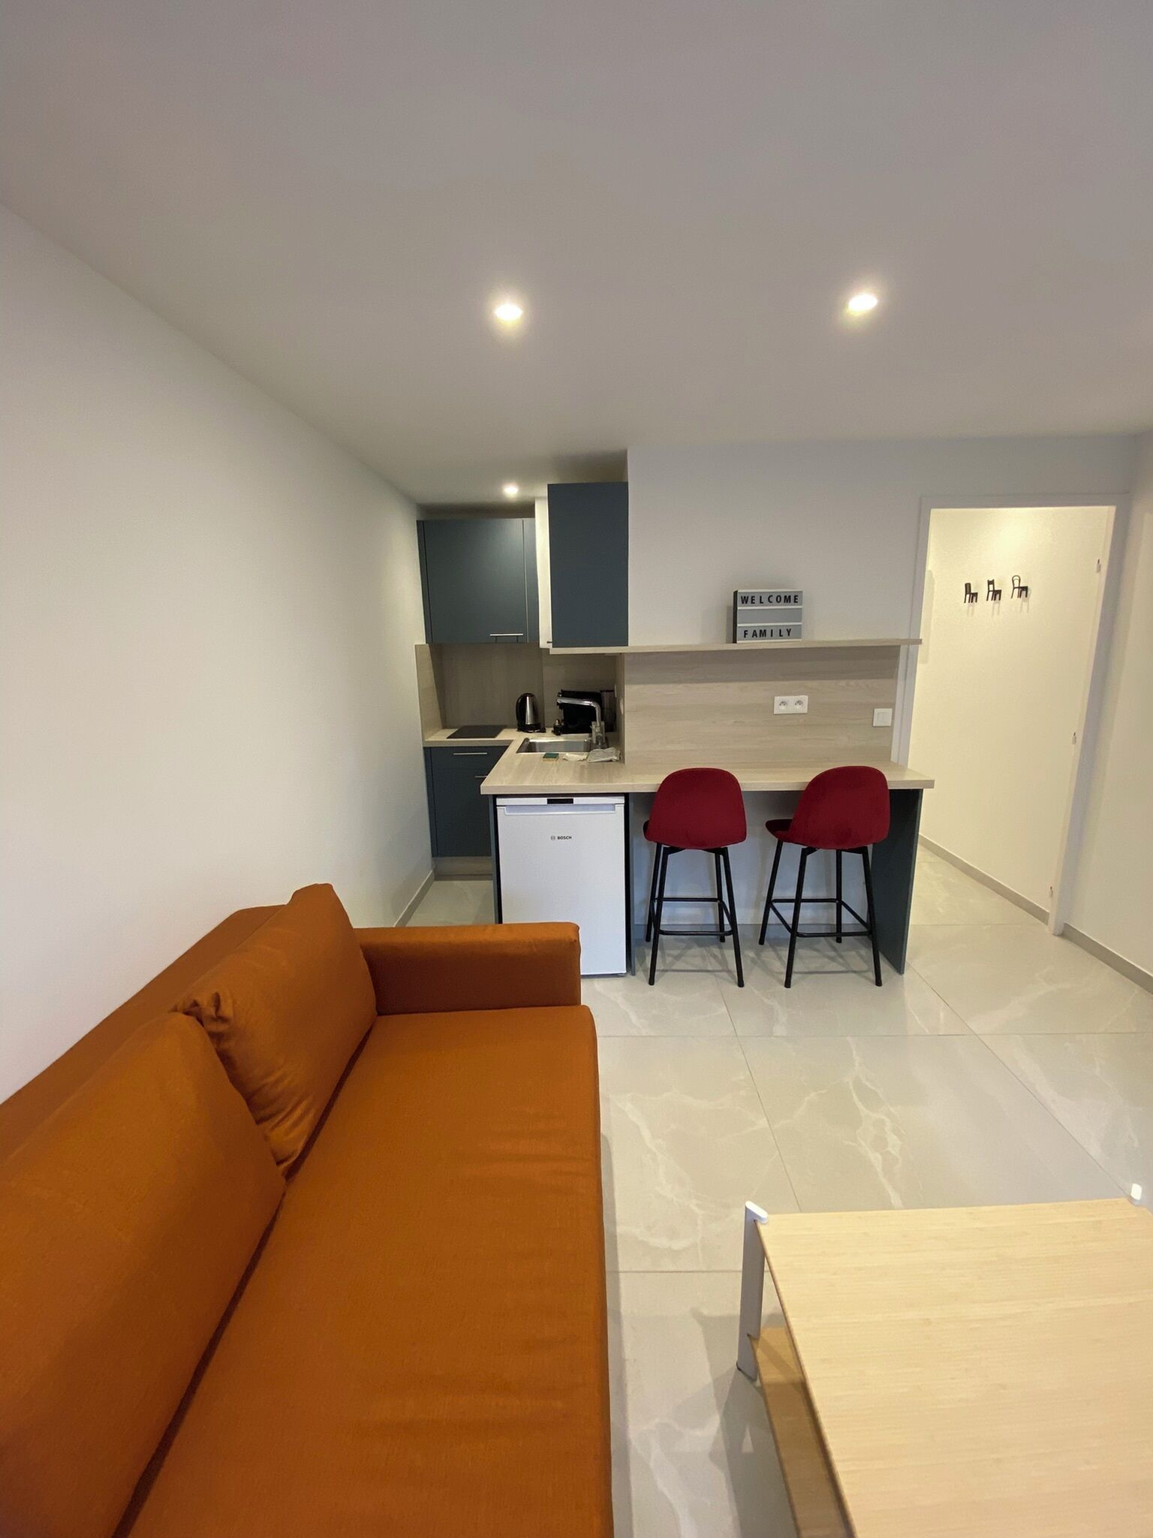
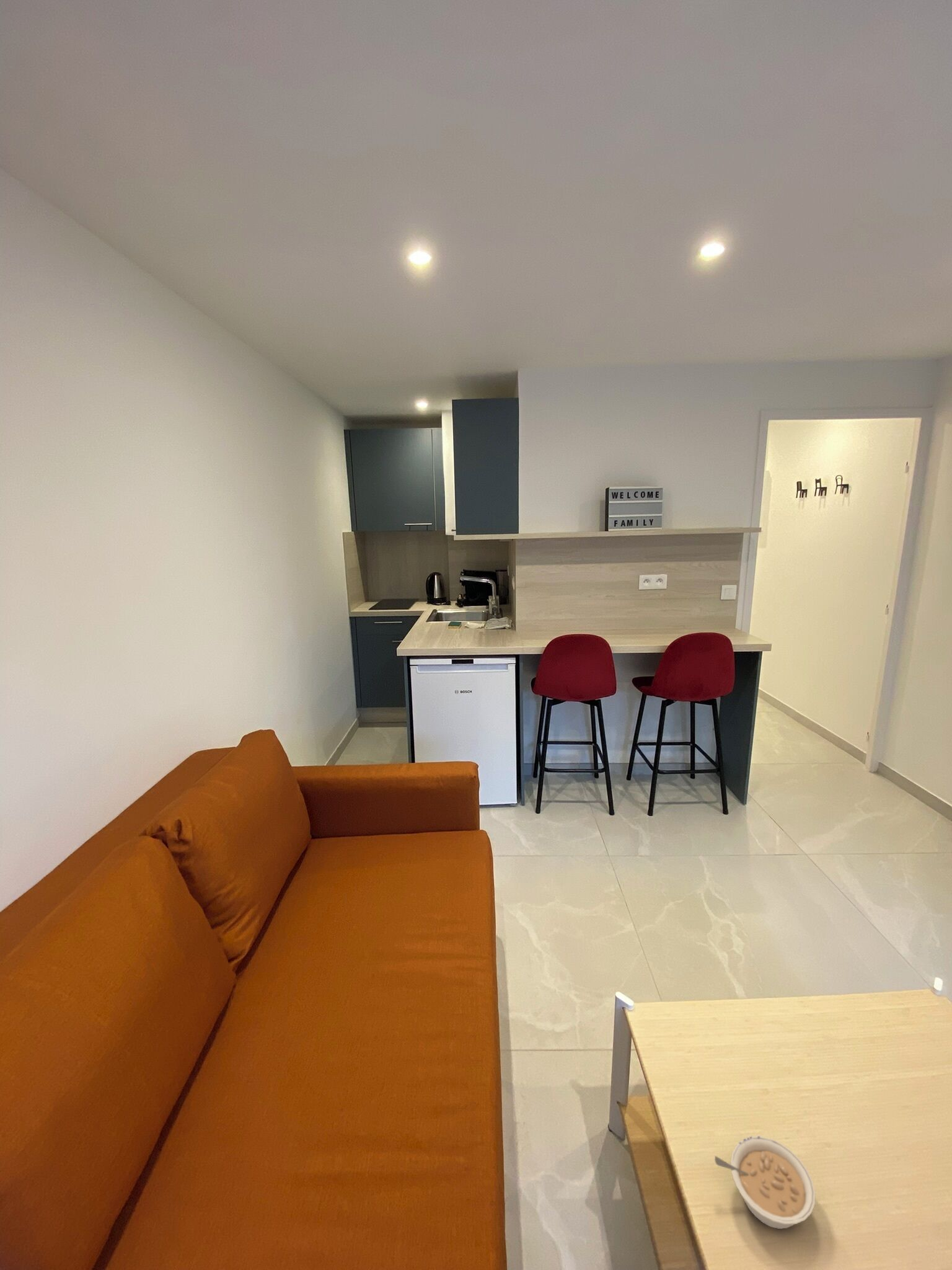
+ legume (769, 1186)
